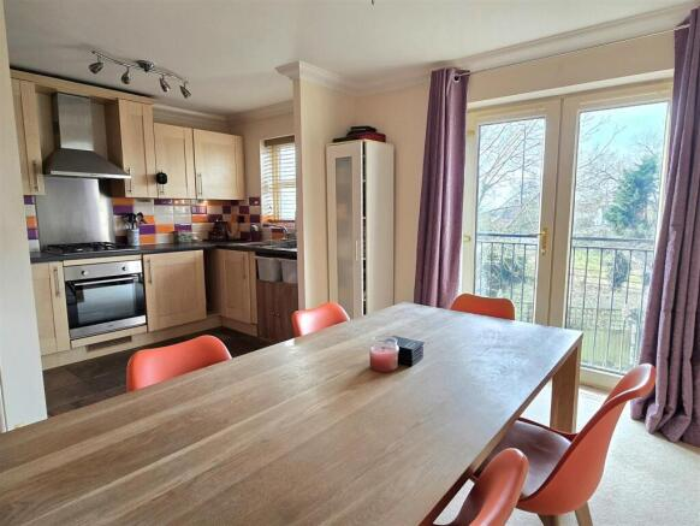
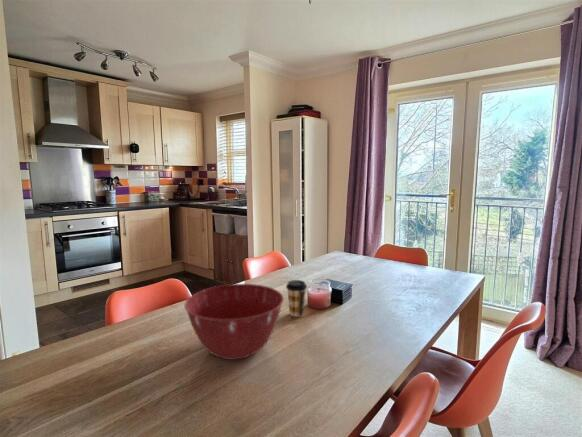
+ coffee cup (296, 298)
+ mixing bowl (235, 323)
